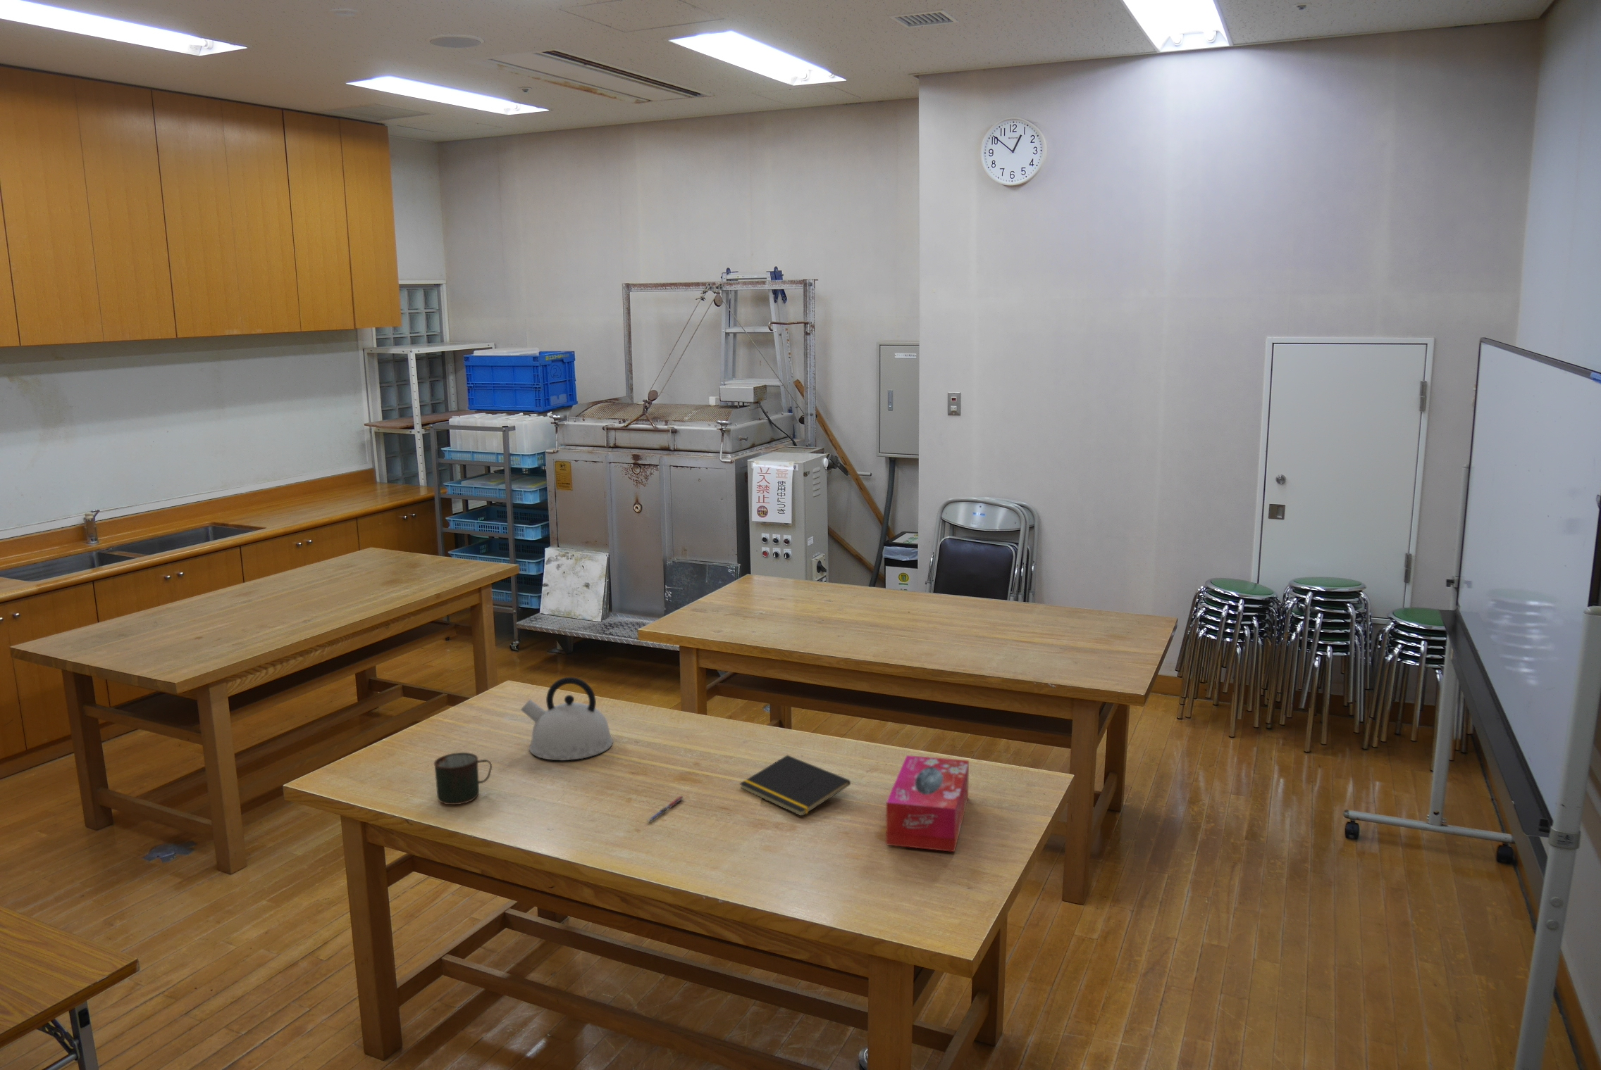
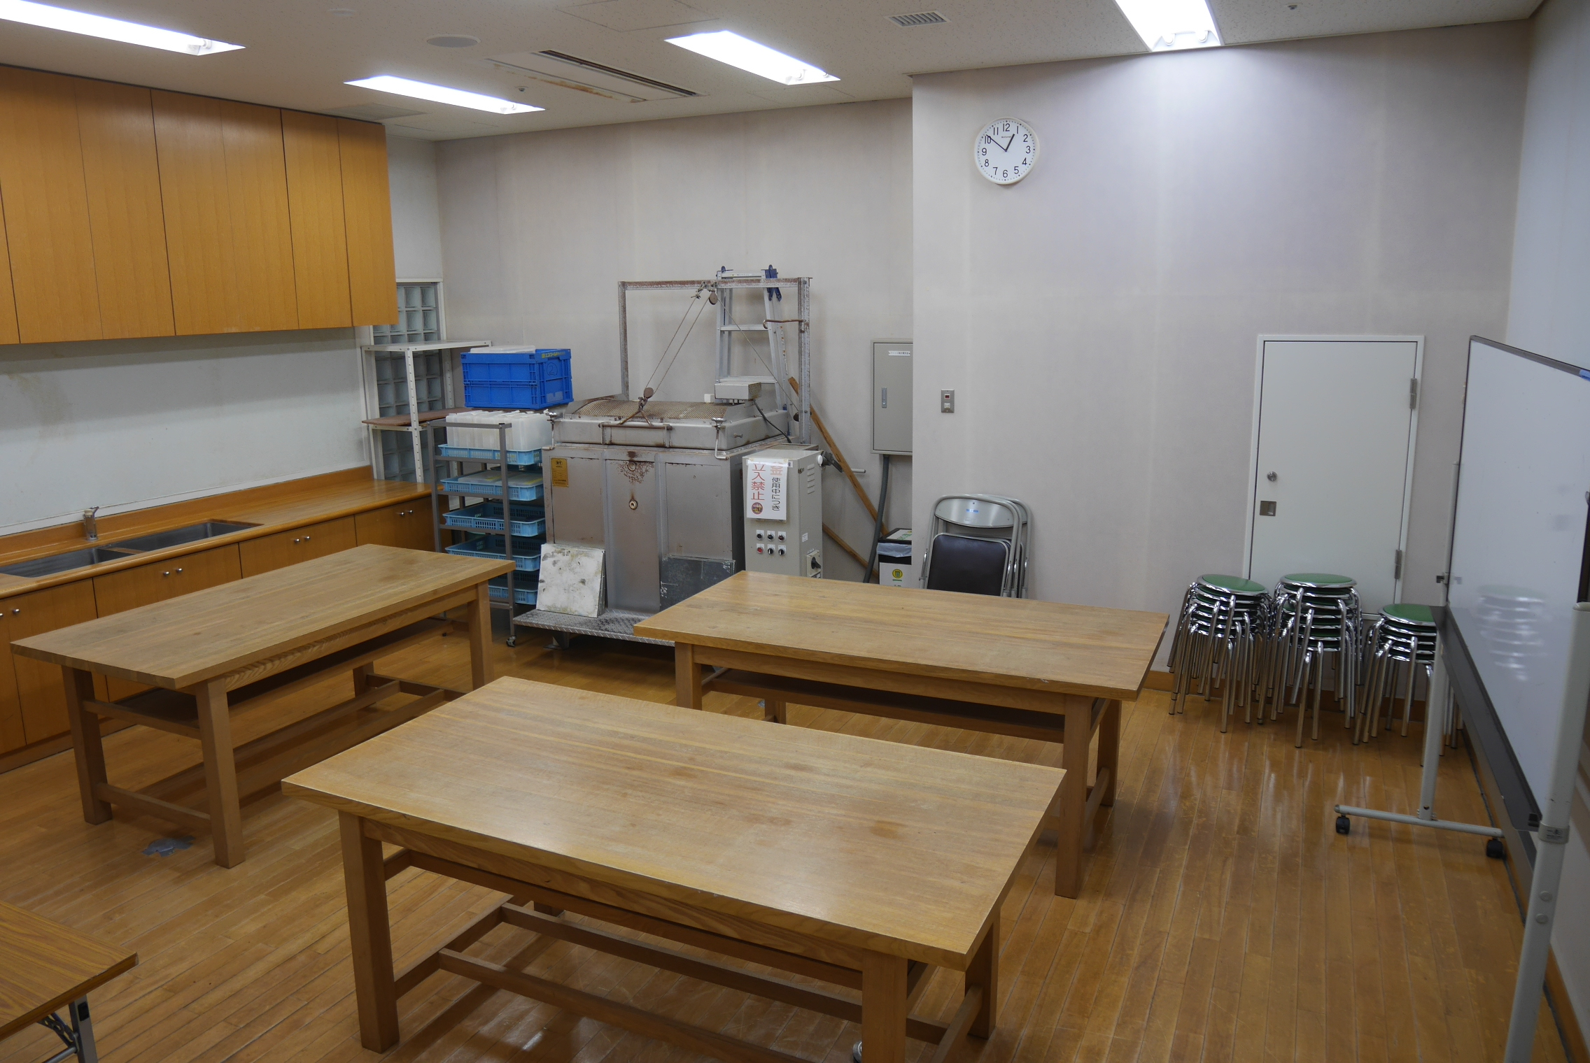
- kettle (566, 712)
- notepad (795, 785)
- pen (665, 808)
- tissue box (928, 800)
- mug (464, 777)
